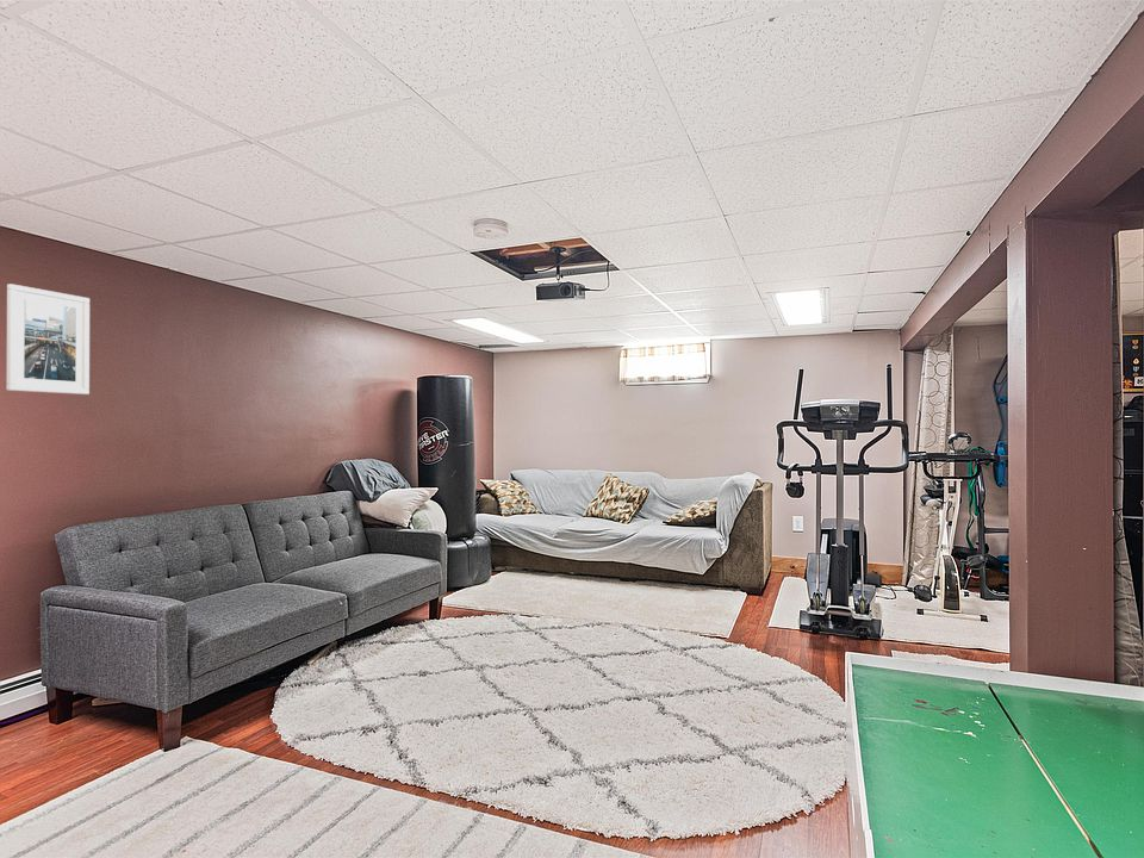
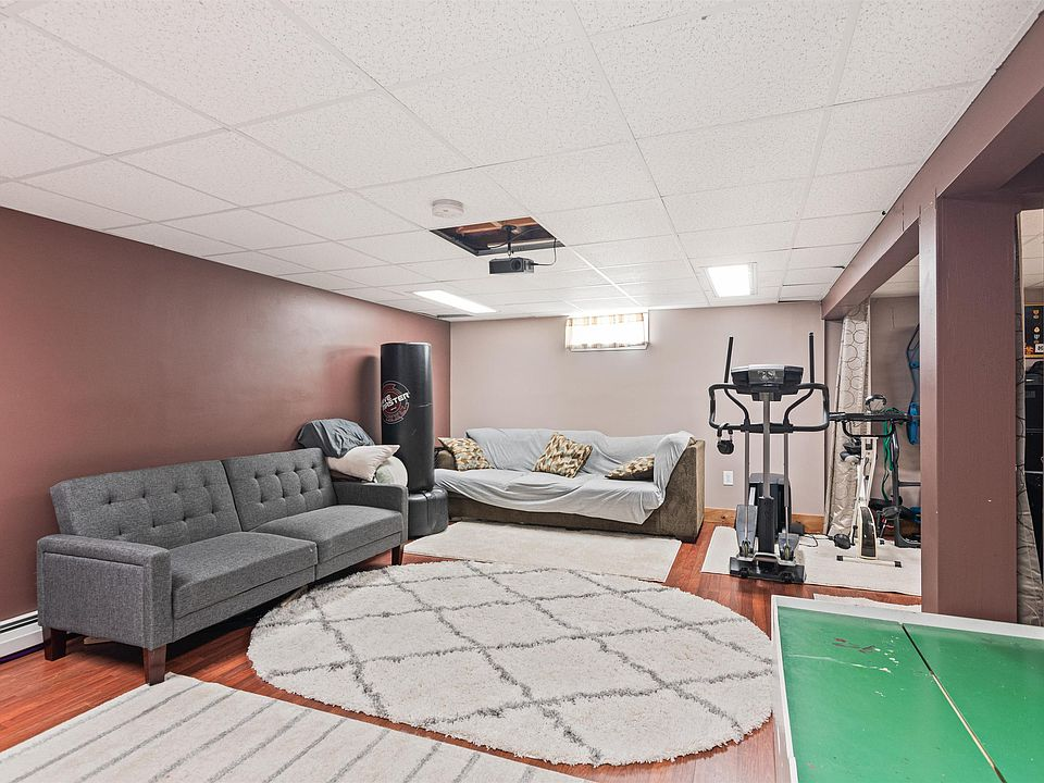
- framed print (50, 341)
